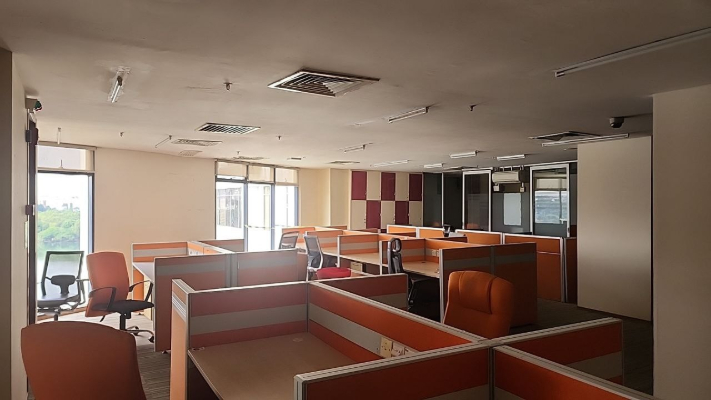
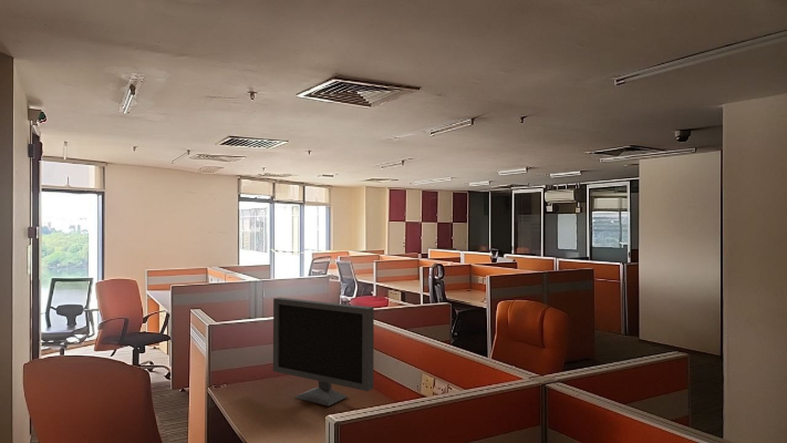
+ monitor (320, 349)
